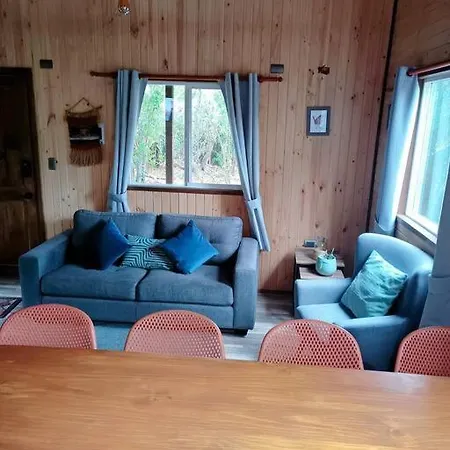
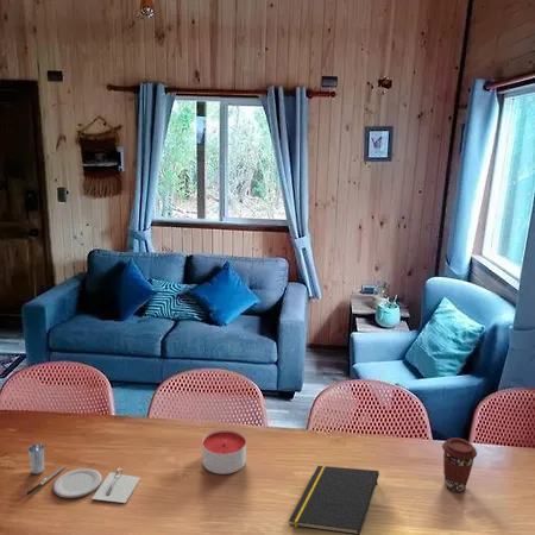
+ coffee cup (457, 465)
+ placemat (77, 470)
+ candle (224, 449)
+ notepad (336, 496)
